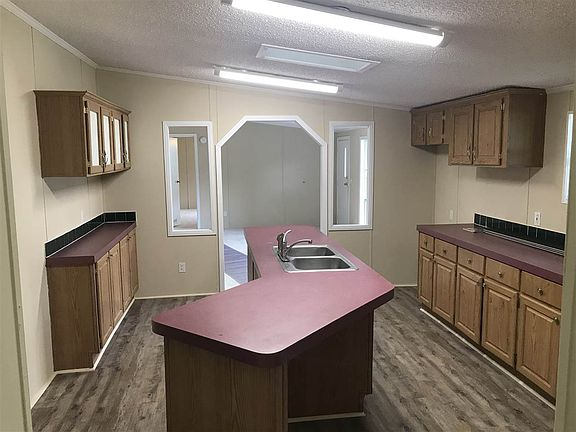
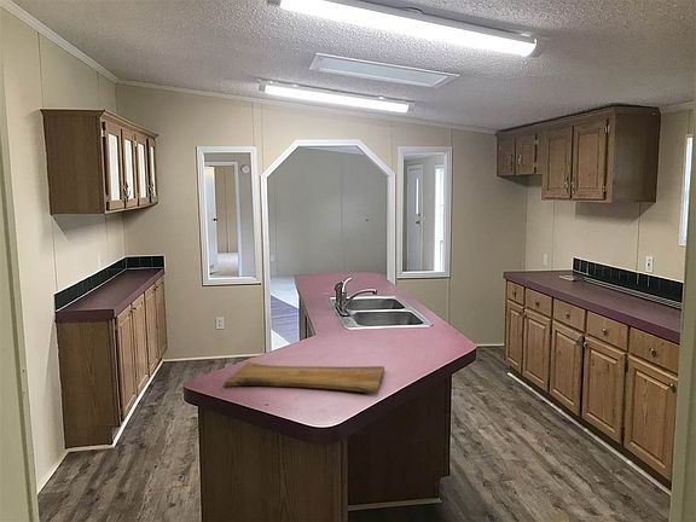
+ cutting board (307, 376)
